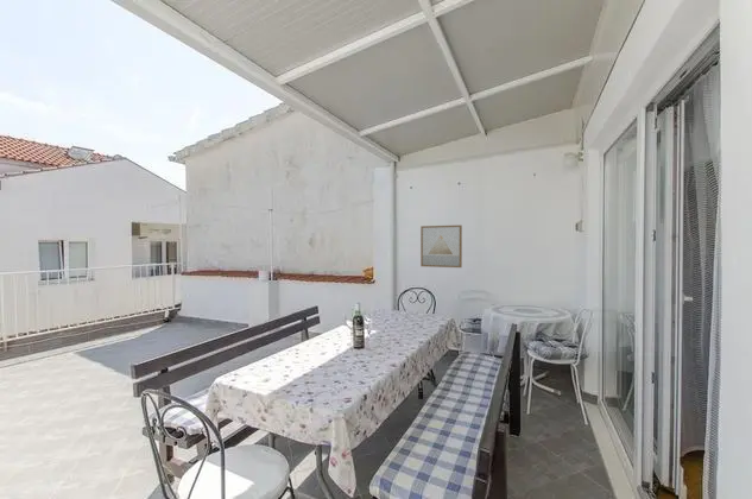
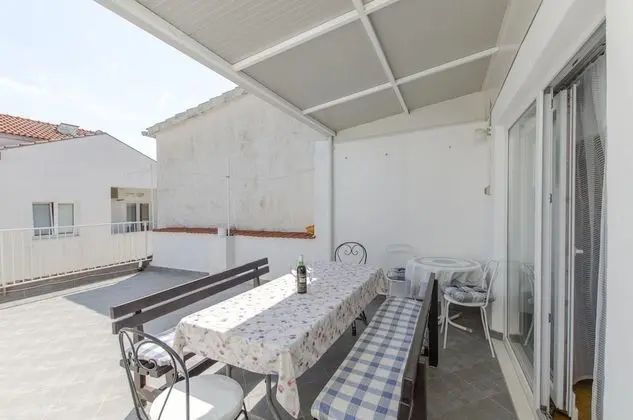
- wall art (441, 246)
